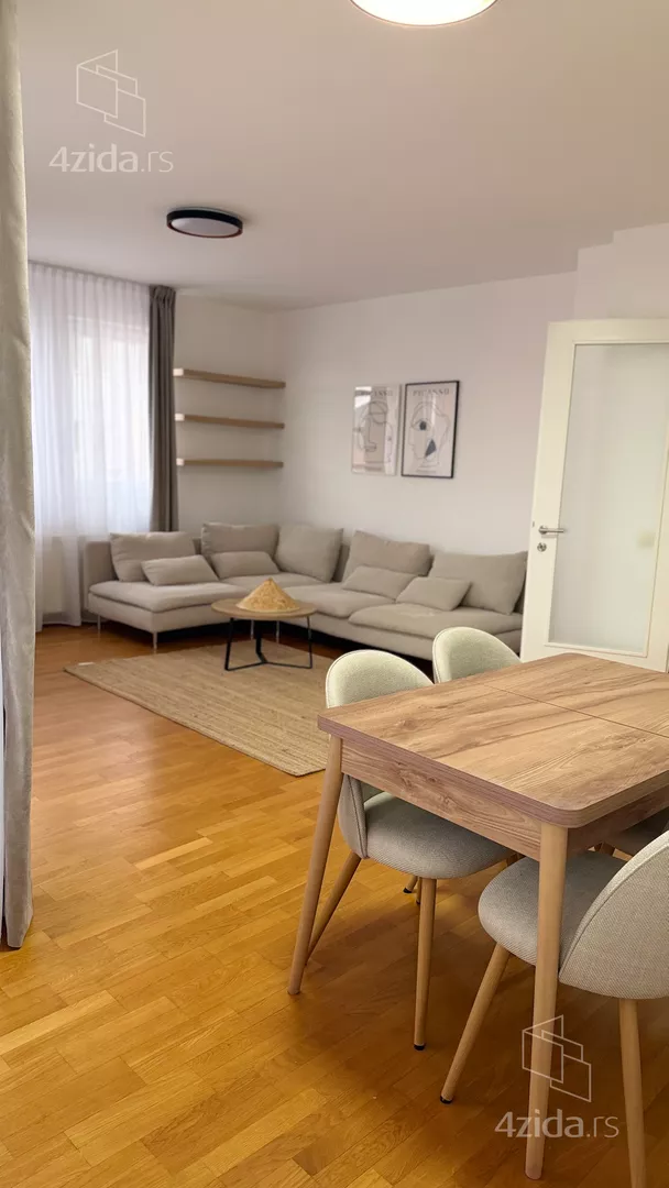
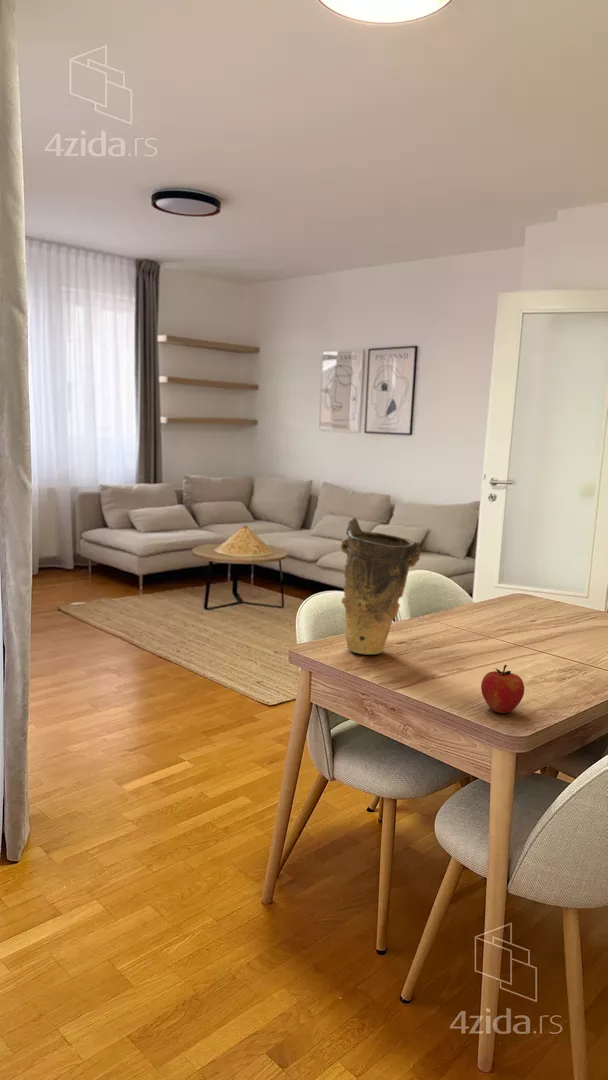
+ vase (377, 587)
+ apple (502, 687)
